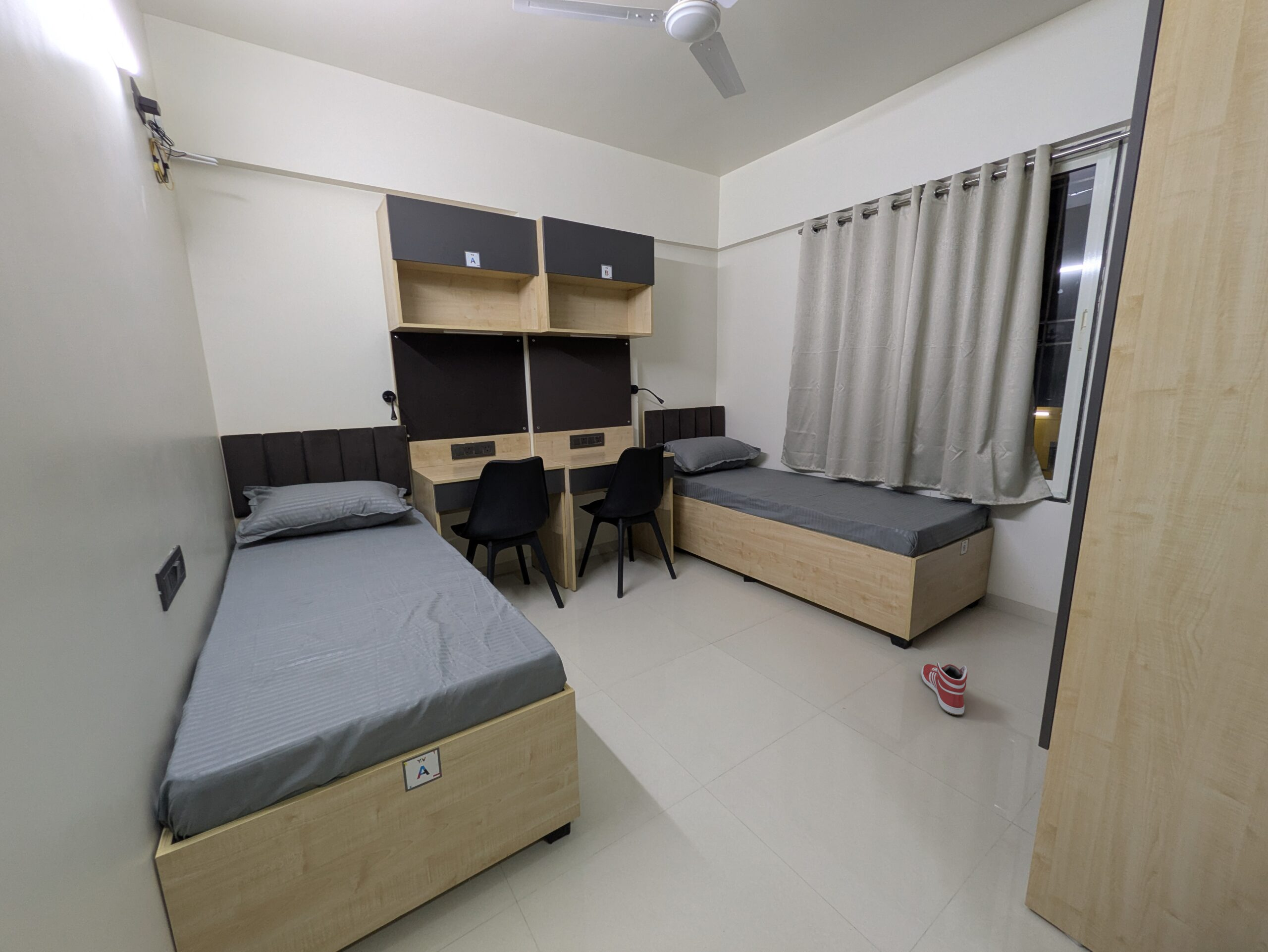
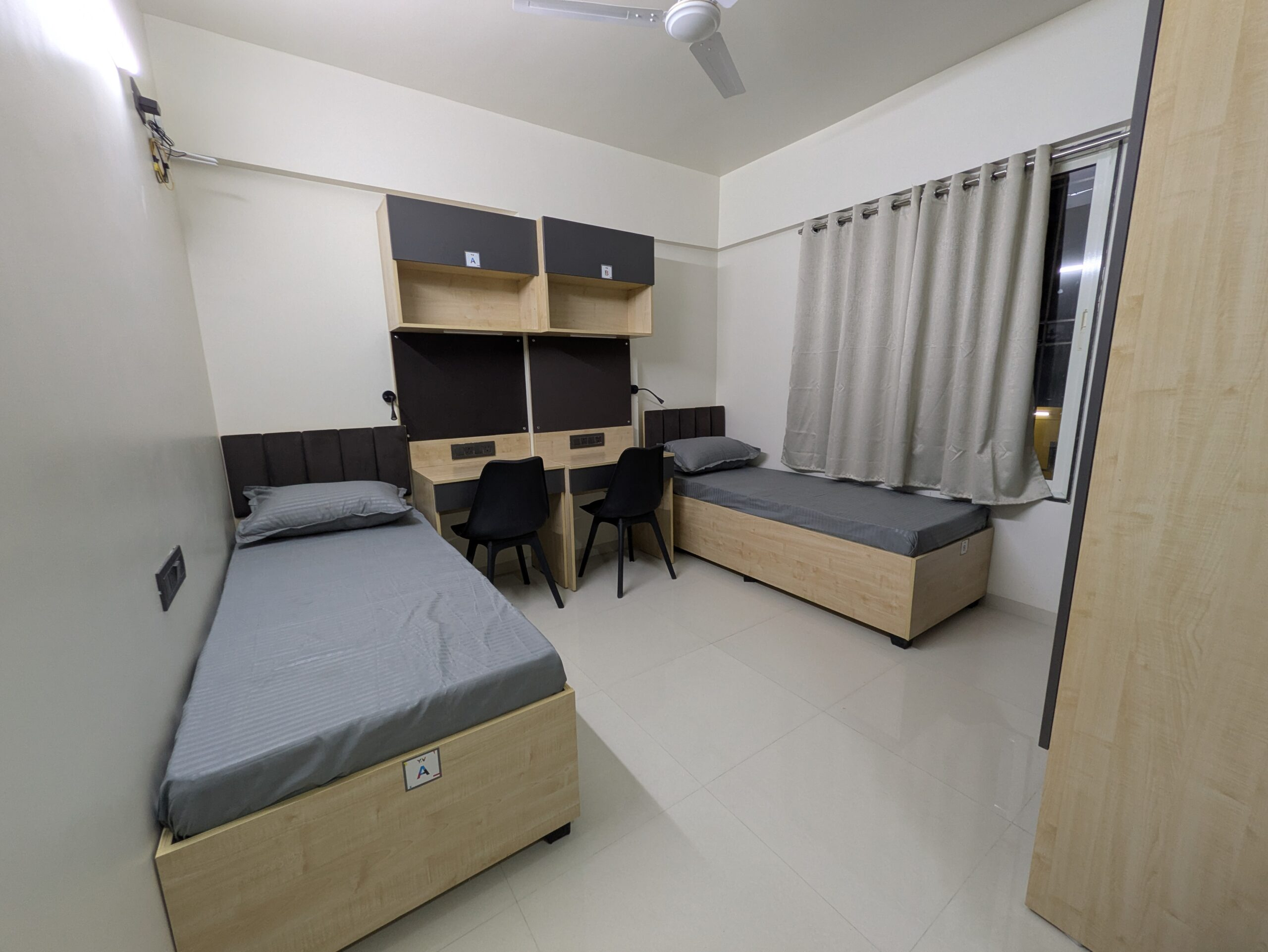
- sneaker (944, 674)
